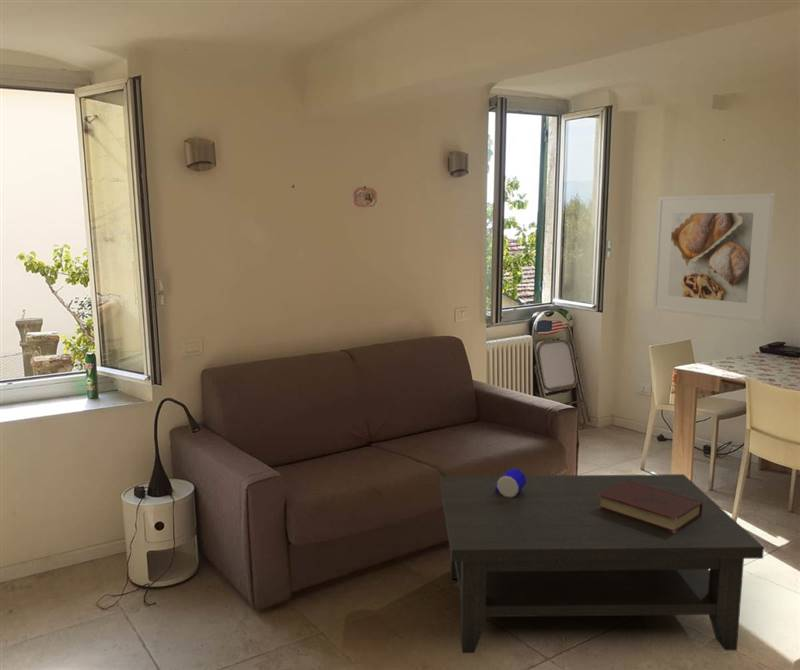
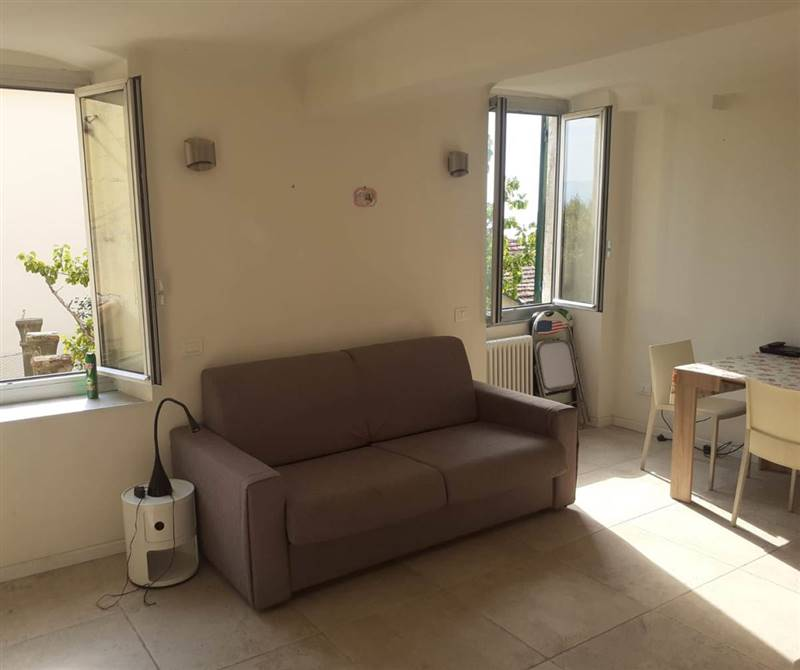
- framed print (708, 256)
- coffee table (580, 546)
